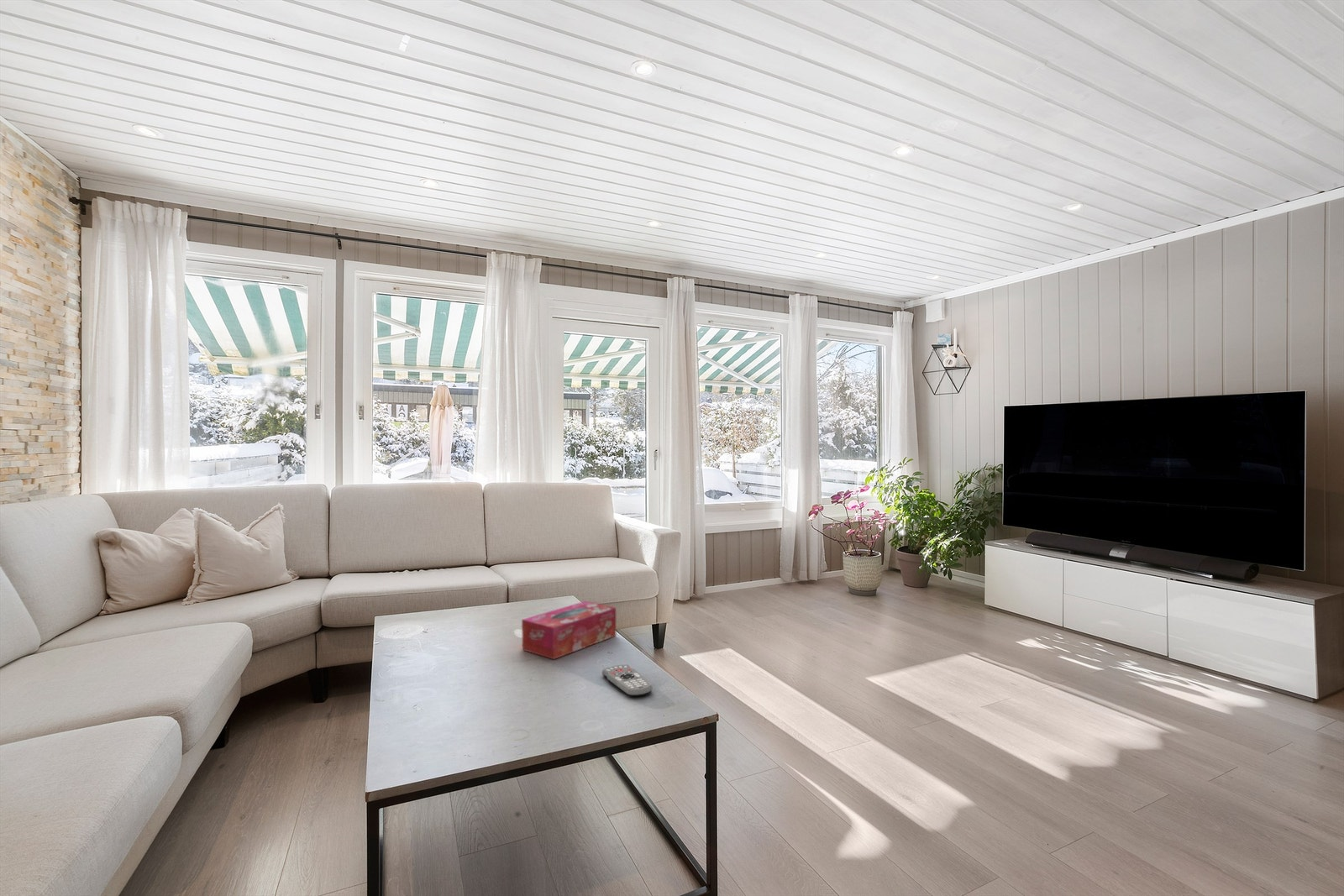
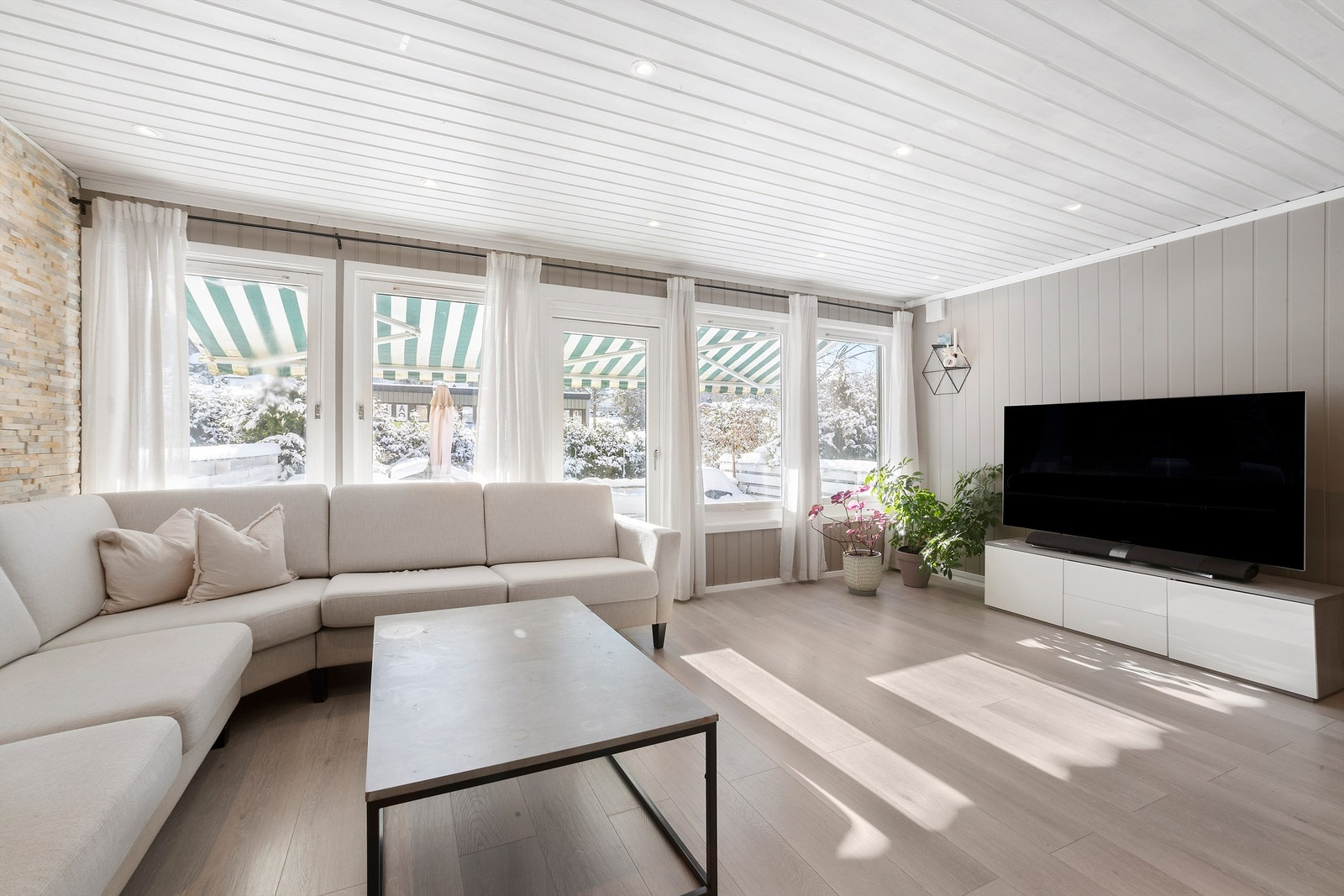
- tissue box (570, 627)
- remote control (627, 680)
